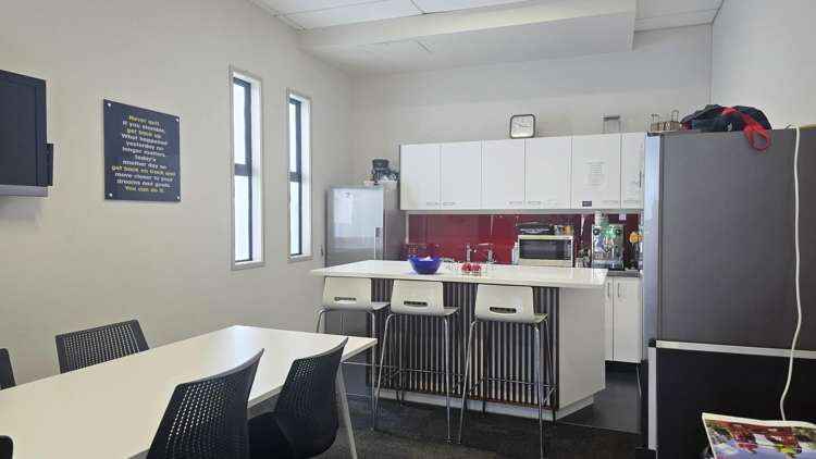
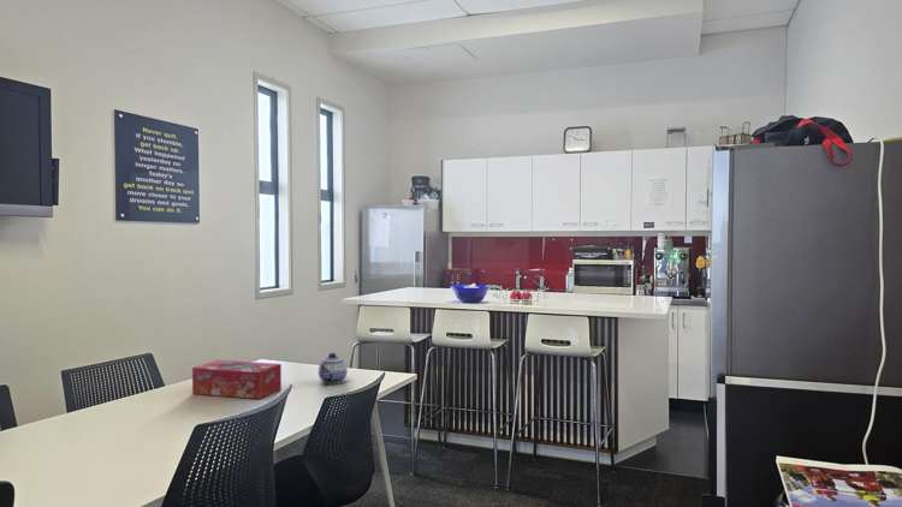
+ tissue box (237, 378)
+ teapot (332, 366)
